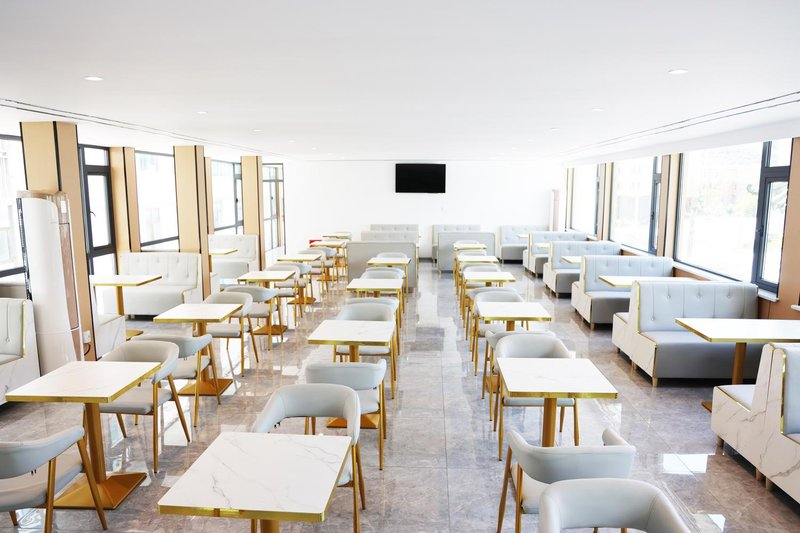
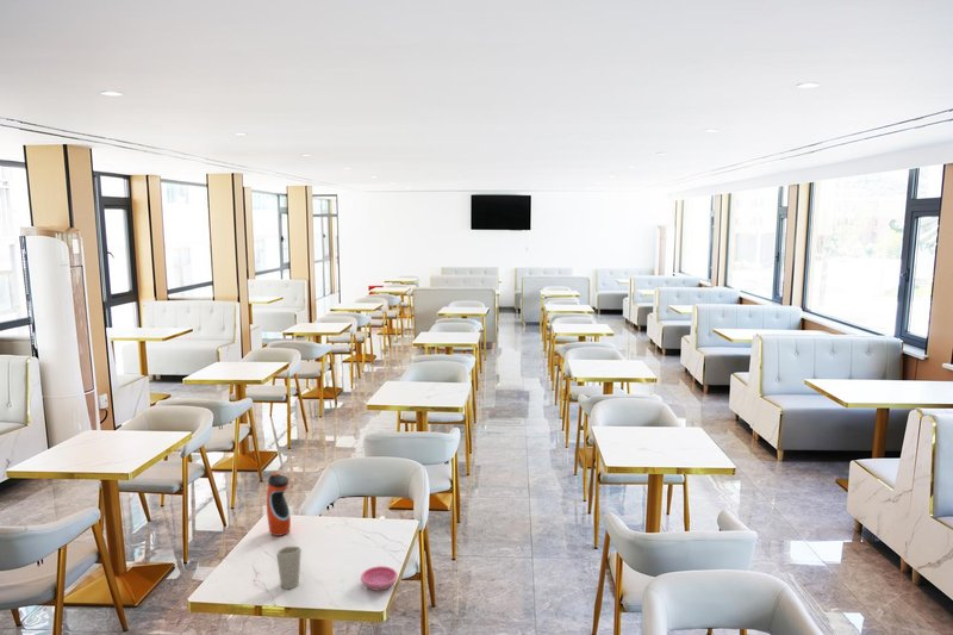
+ cup (288, 566)
+ saucer (379, 579)
+ water bottle (278, 502)
